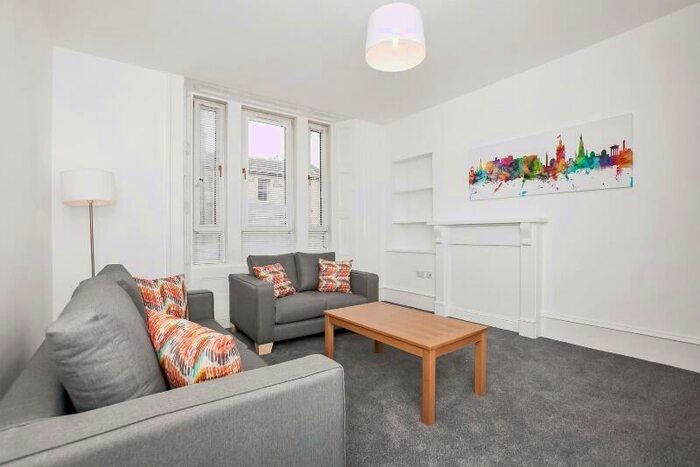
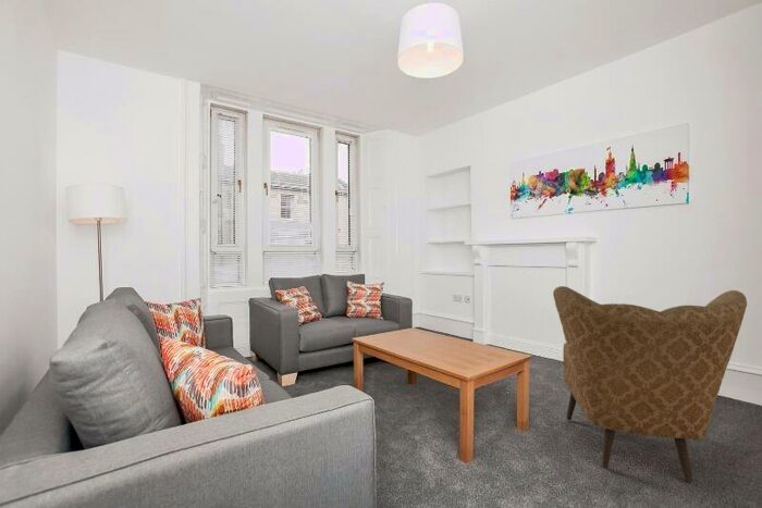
+ armchair (632, 369)
